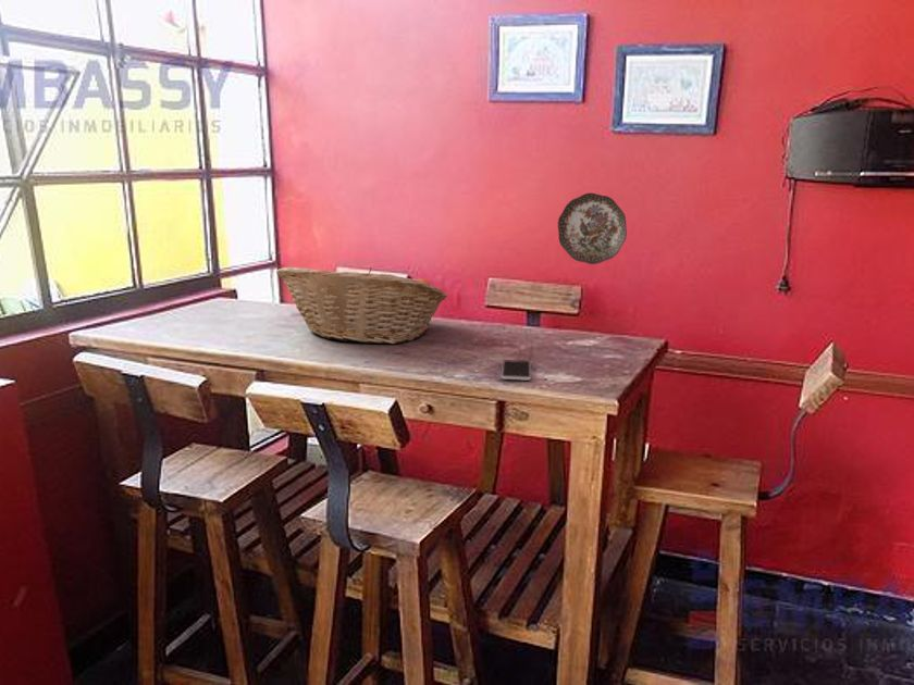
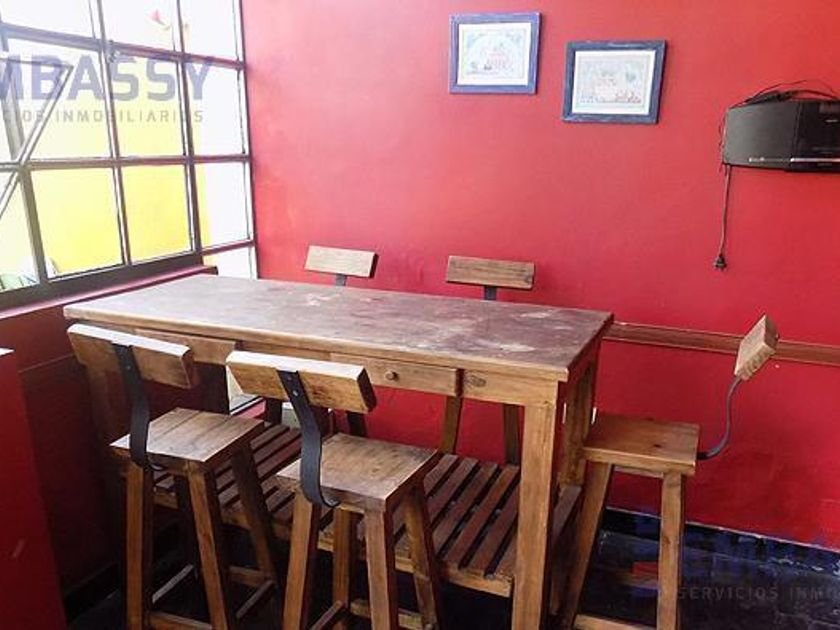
- decorative plate (592, 228)
- smartphone (516, 370)
- fruit basket (361, 297)
